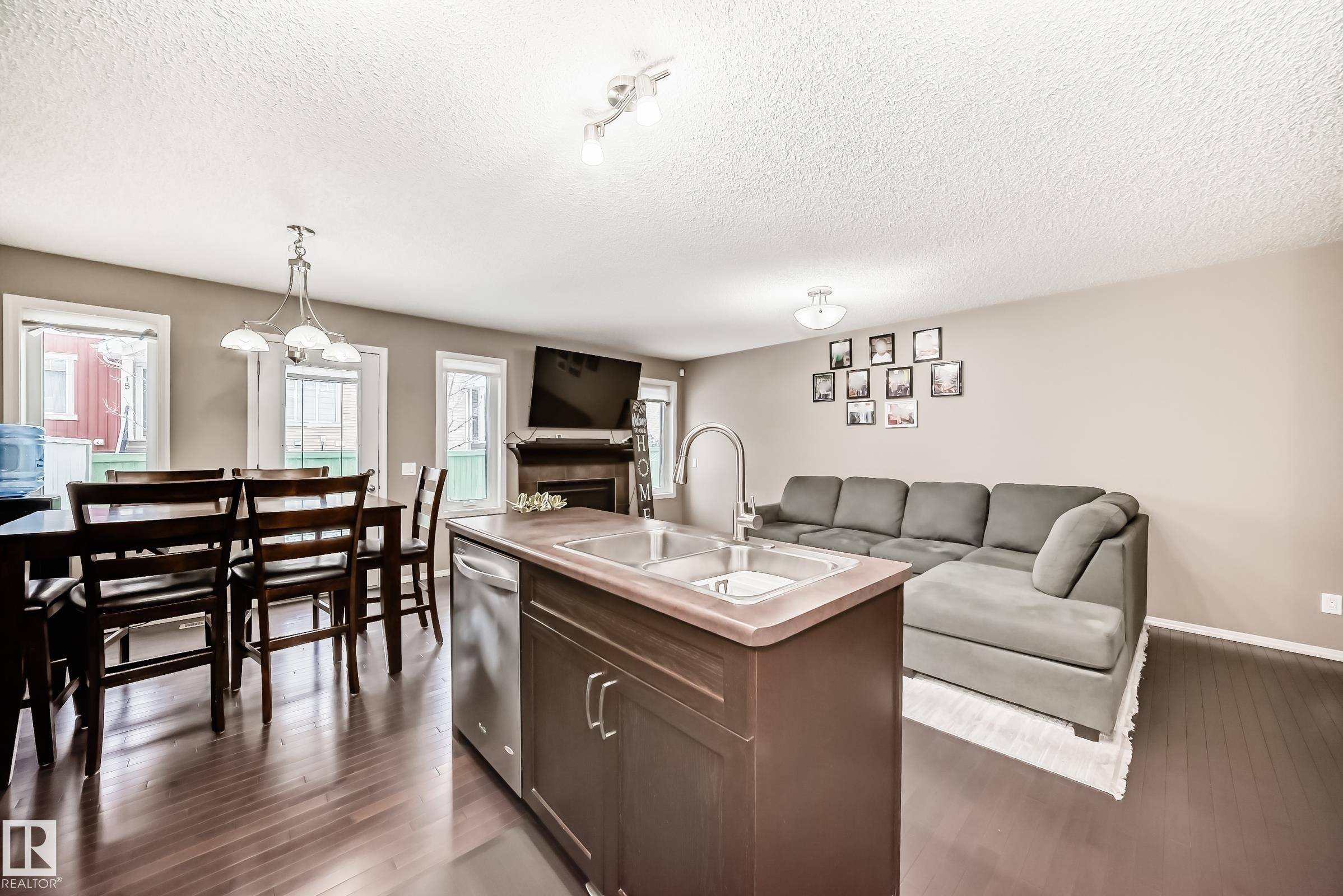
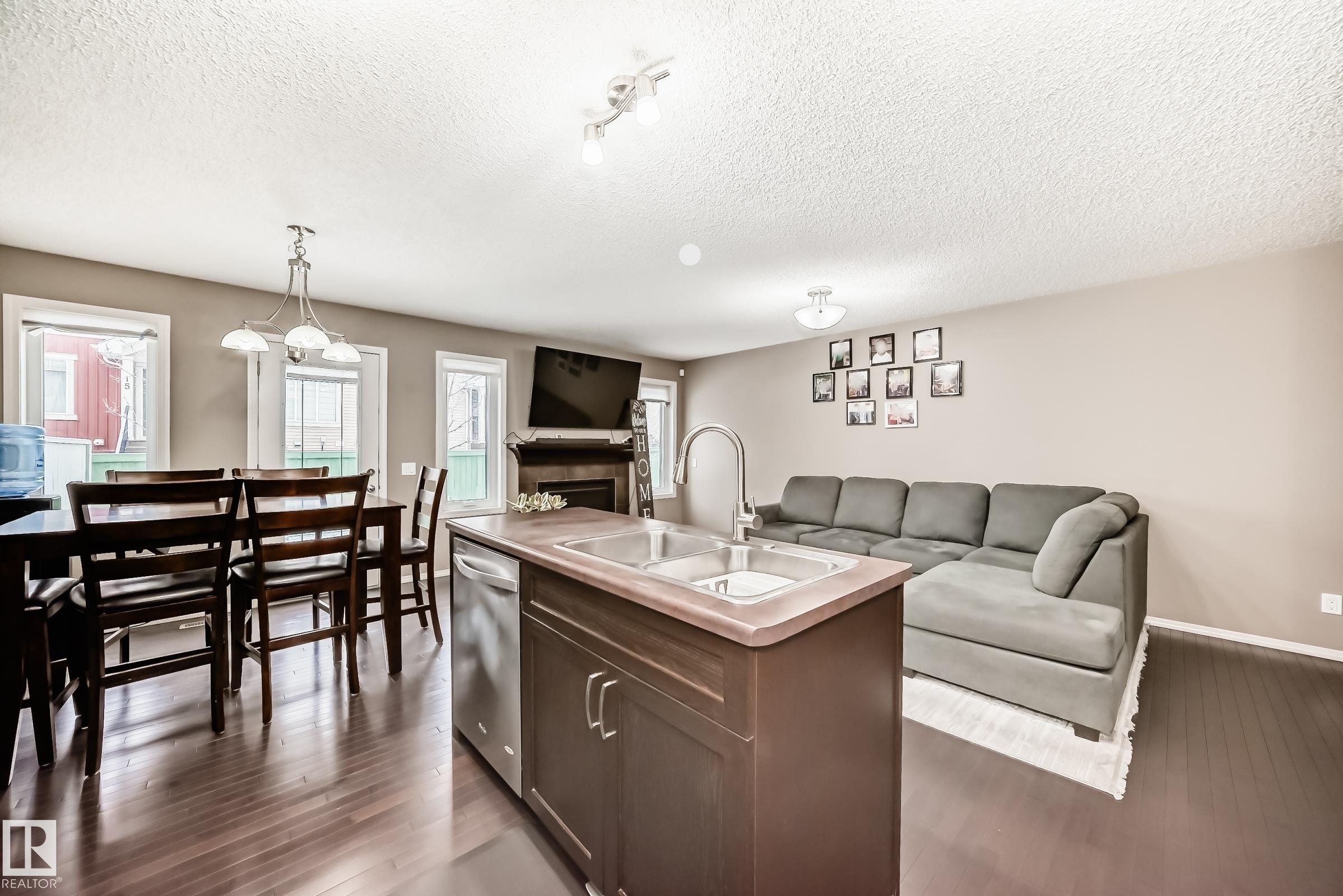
+ smoke detector (690, 254)
